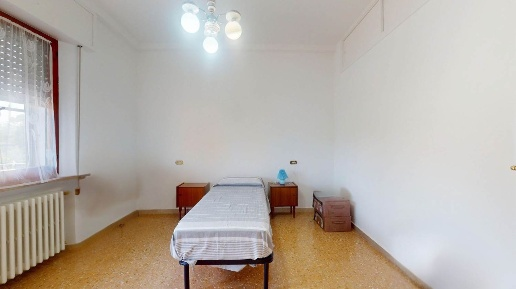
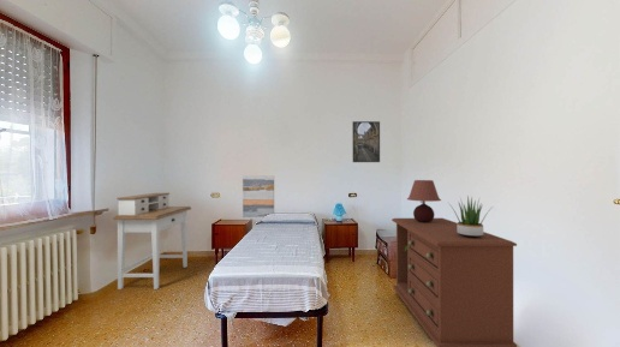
+ dresser (441, 271)
+ potted plant (470, 215)
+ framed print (365, 142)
+ desk (156, 235)
+ wall art (258, 196)
+ table lamp (423, 201)
